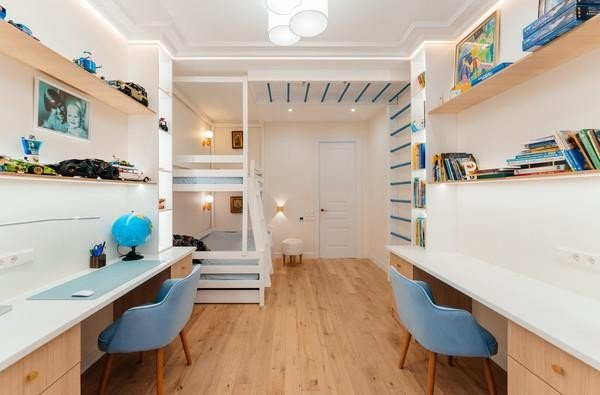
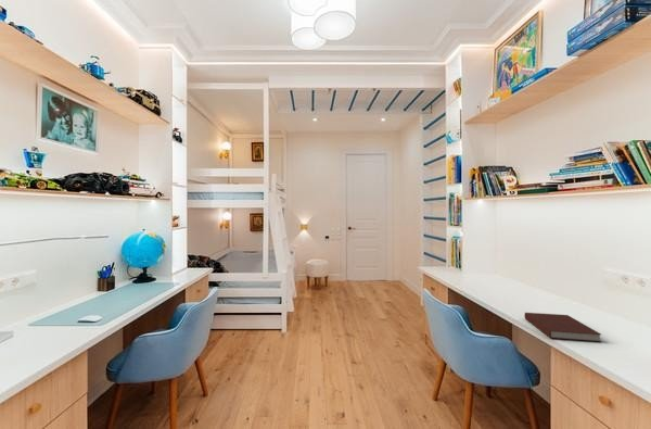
+ notebook (559, 325)
